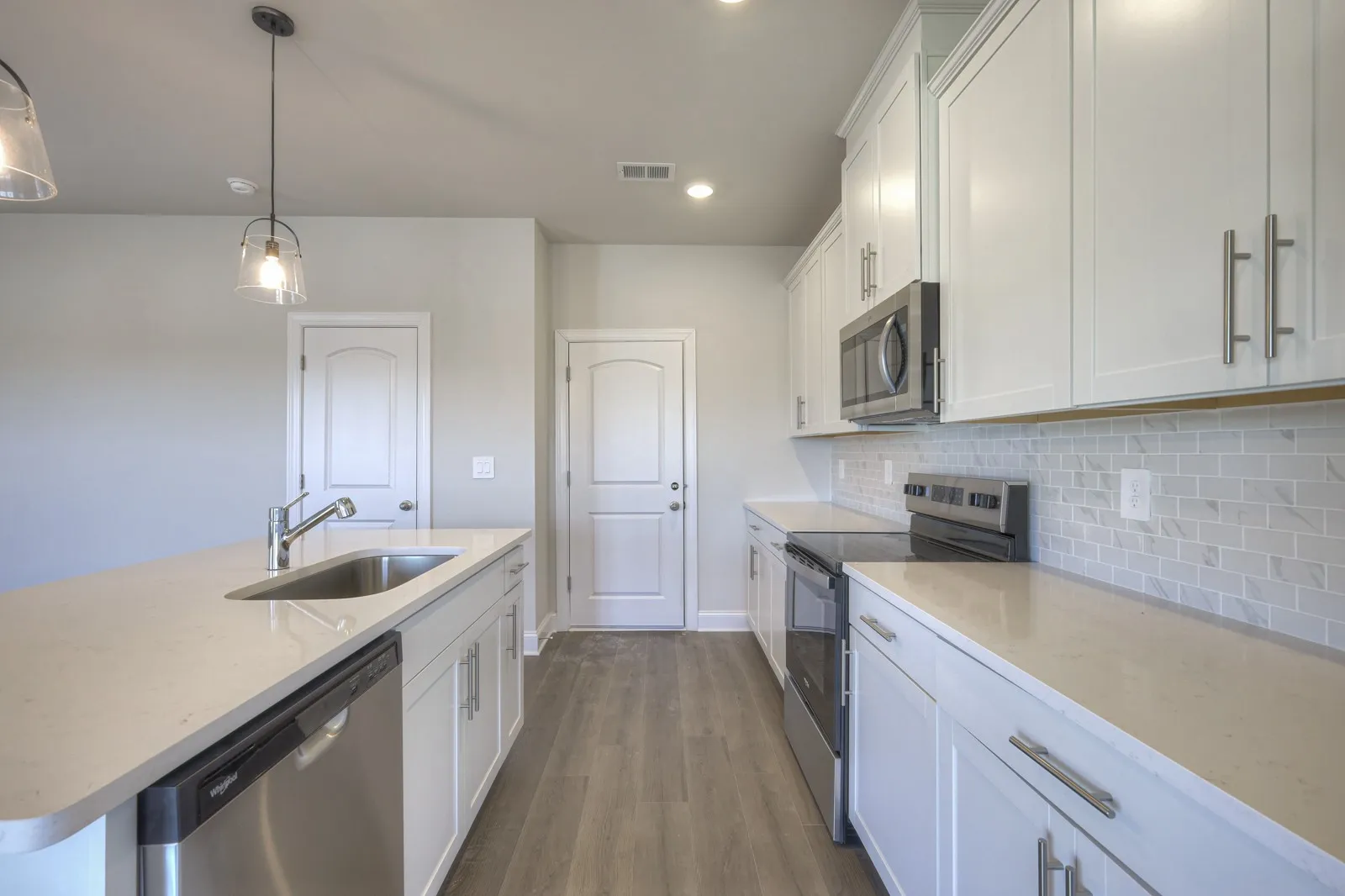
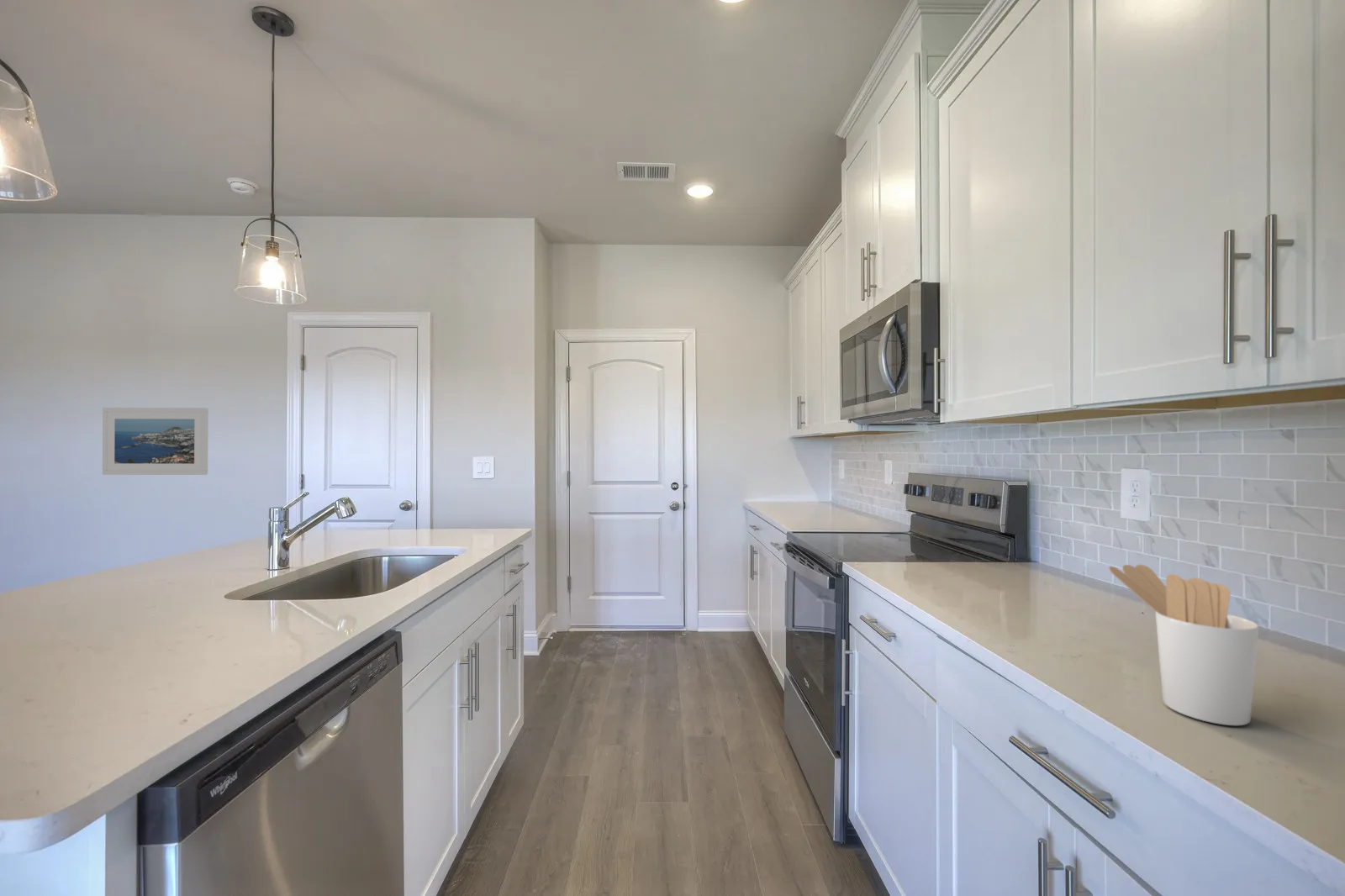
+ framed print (155, 440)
+ utensil holder (1179, 635)
